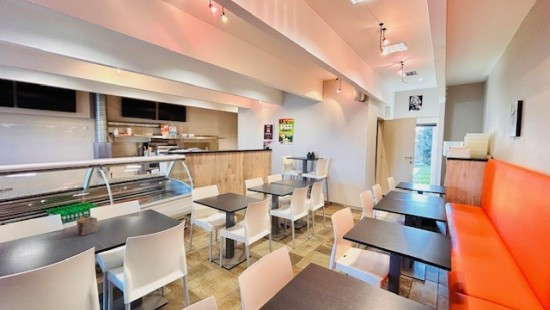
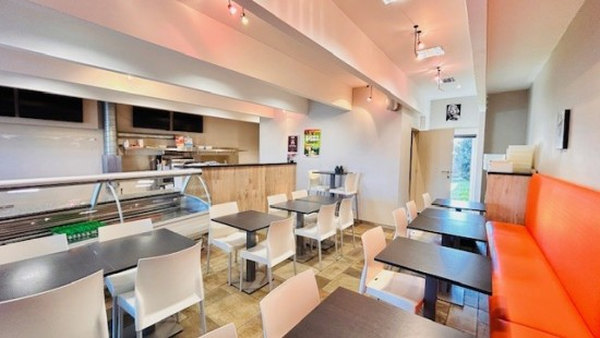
- napkin holder (87, 223)
